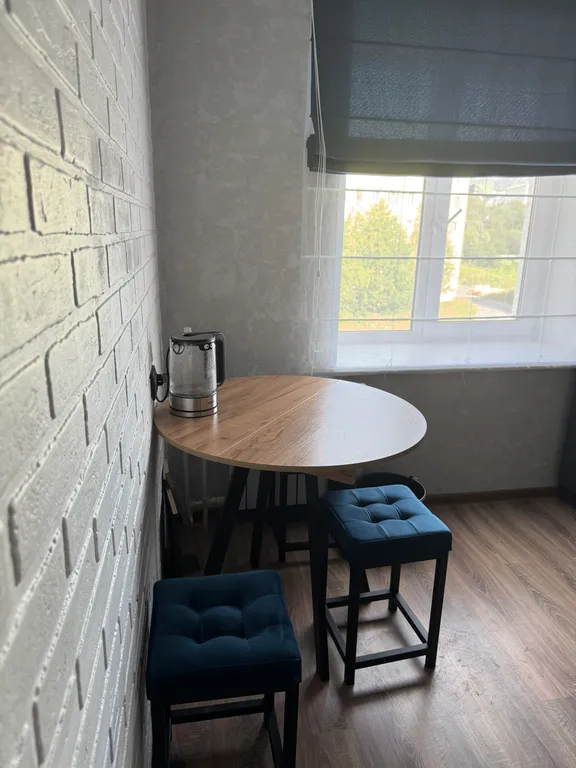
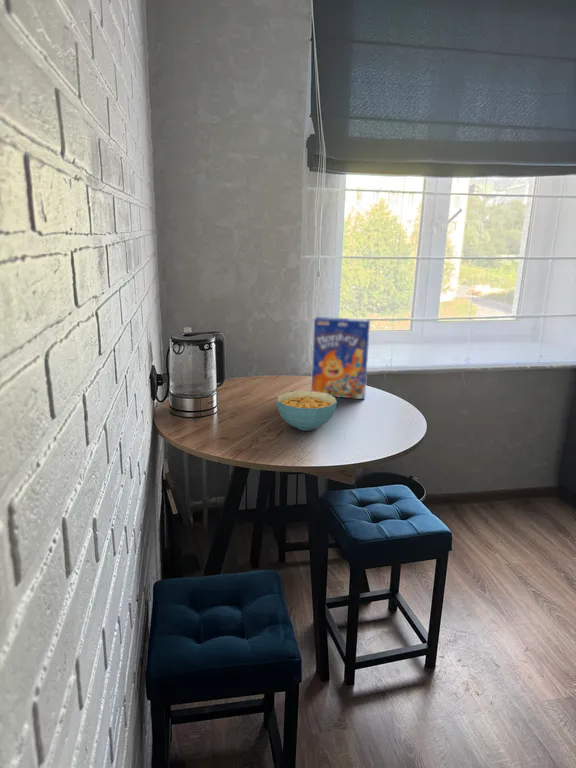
+ cereal box (340, 357)
+ cereal bowl (306, 413)
